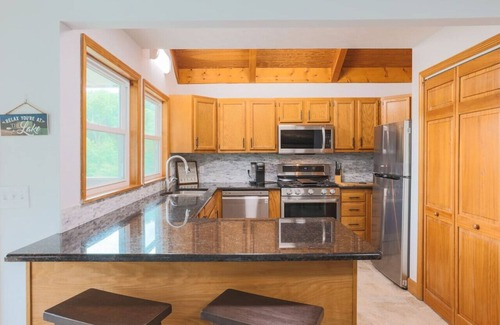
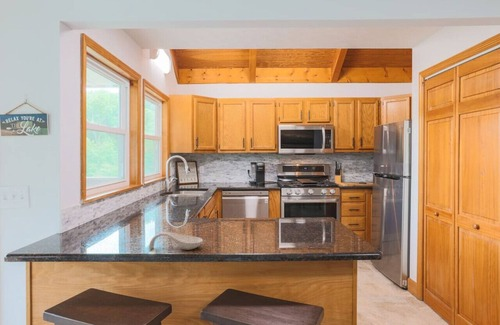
+ spoon rest (176, 240)
